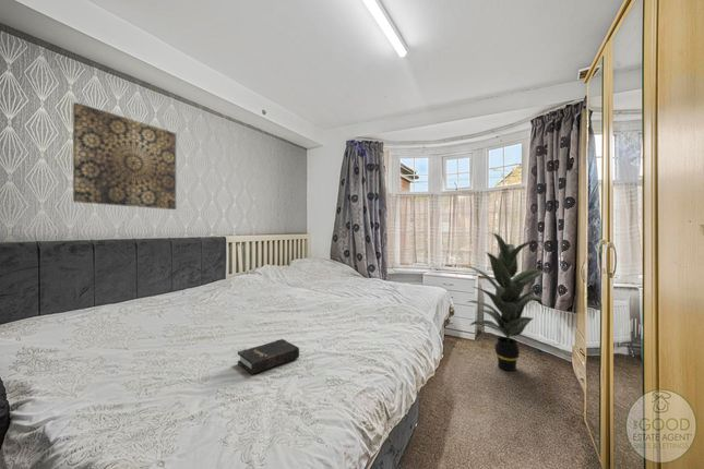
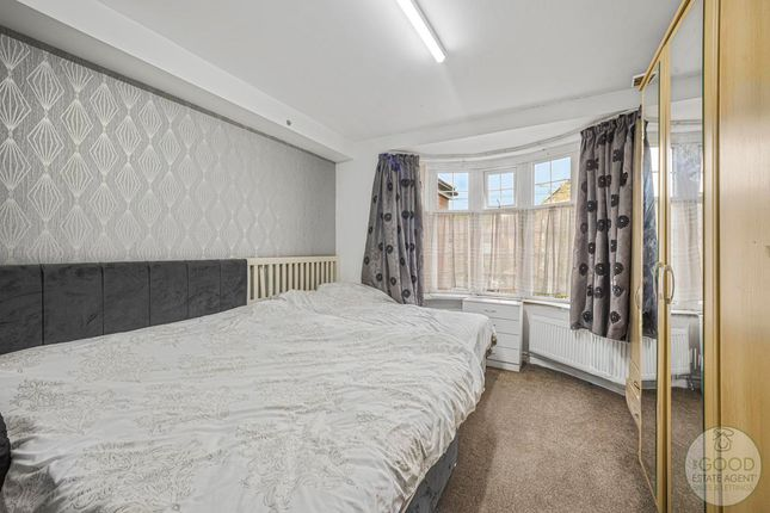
- hardback book (269, 354)
- wall art (131, 163)
- indoor plant (505, 299)
